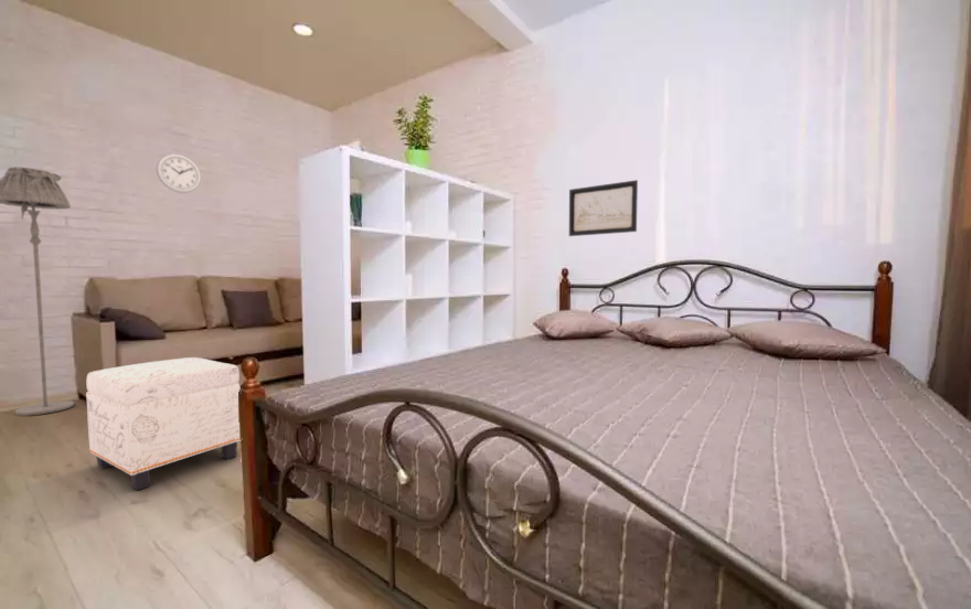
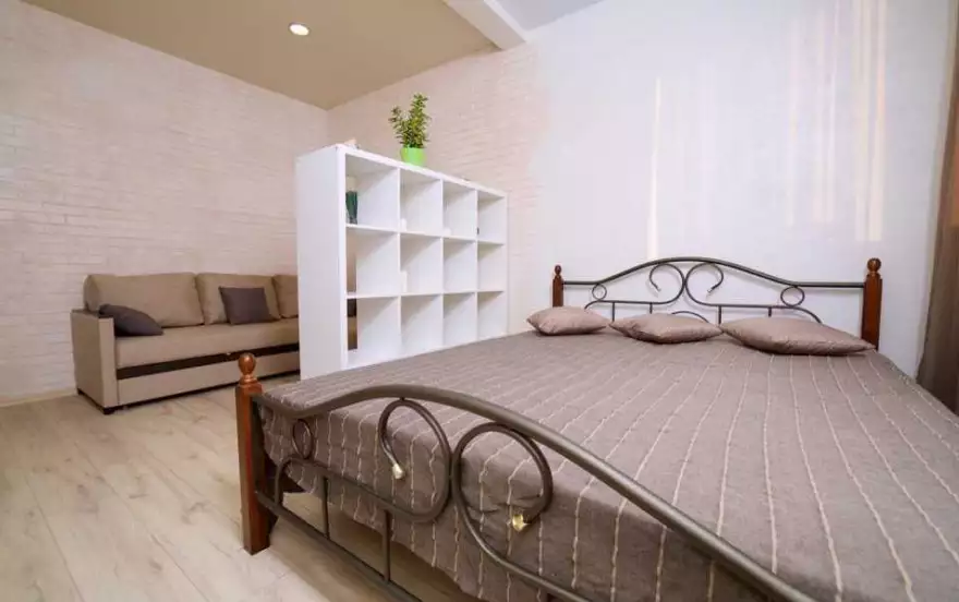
- floor lamp (38, 291)
- wall clock (179, 173)
- ottoman (167, 413)
- wall art (601, 210)
